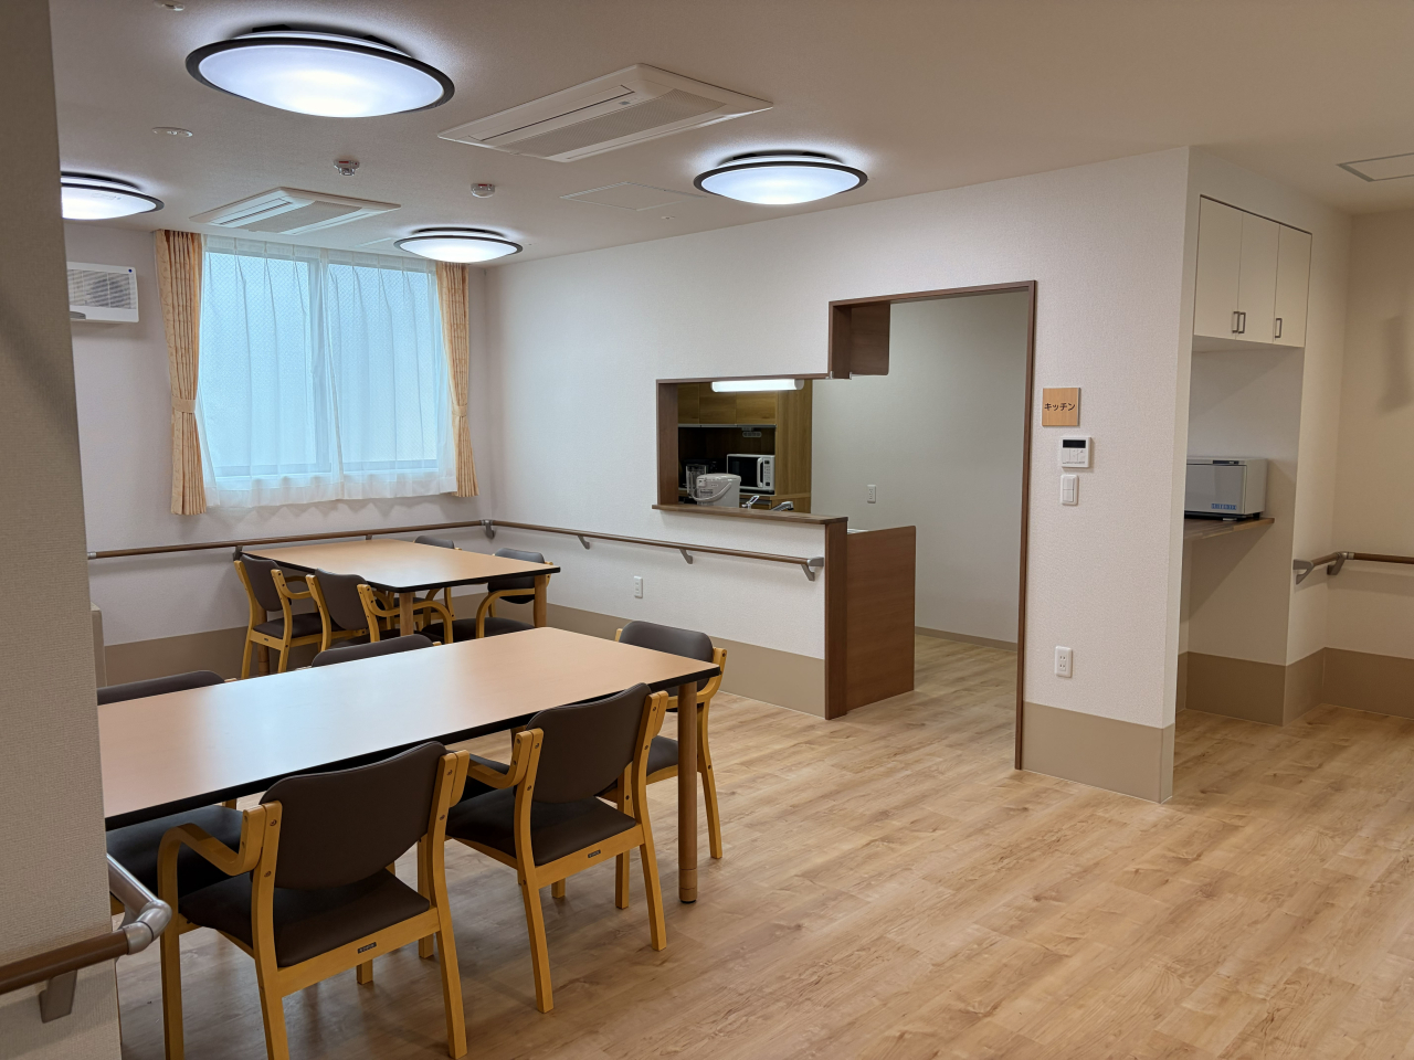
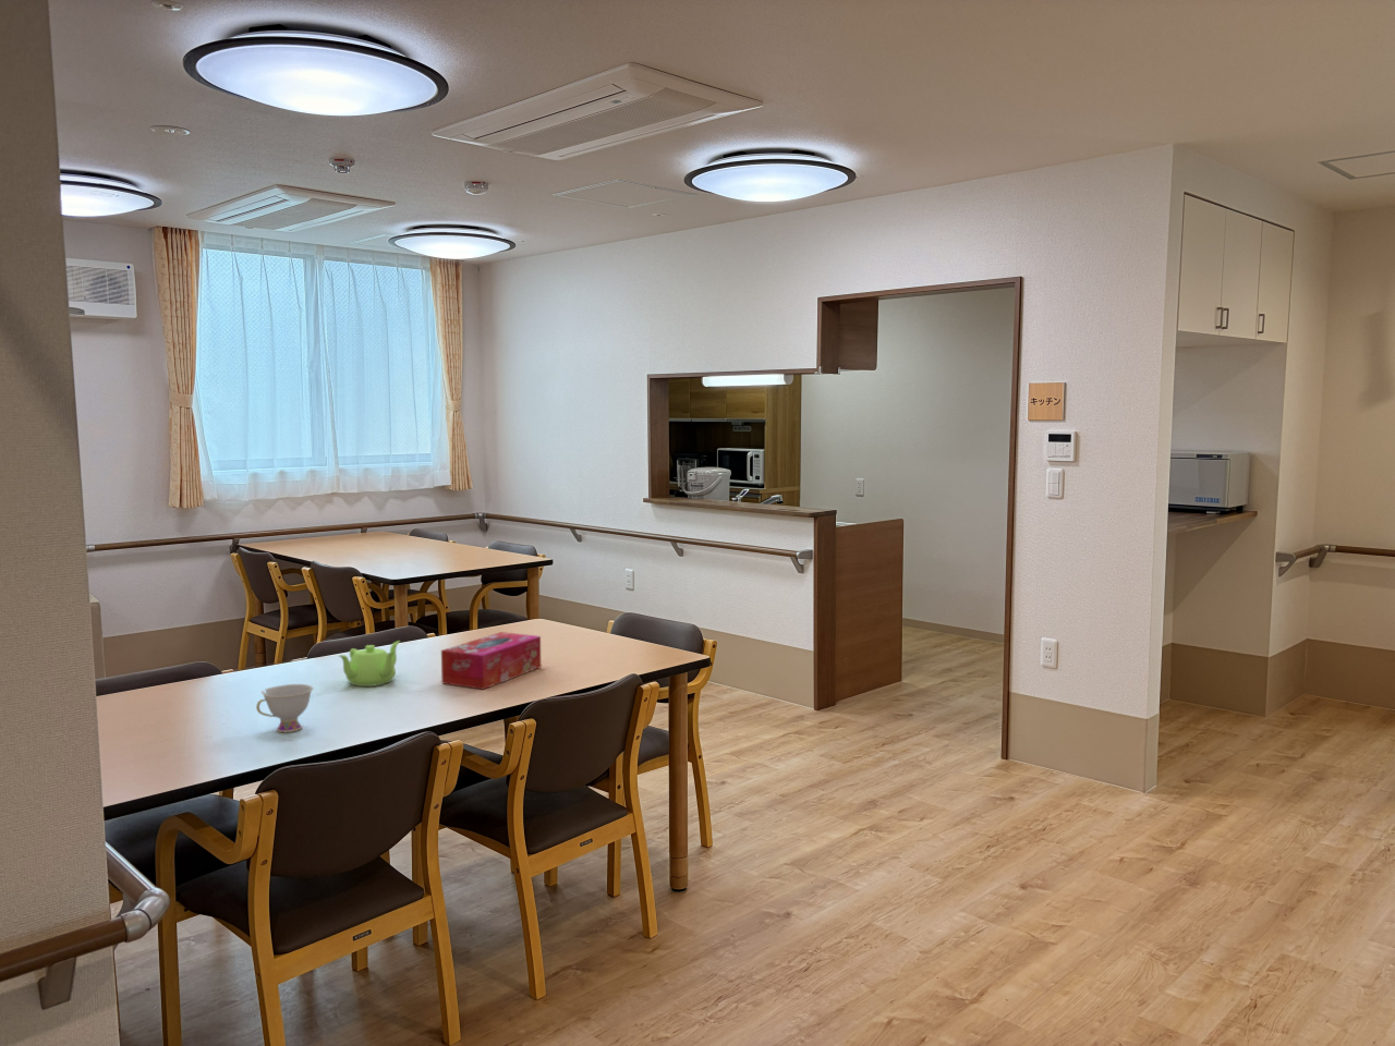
+ tissue box (492, 658)
+ teacup (284, 710)
+ teapot (370, 664)
